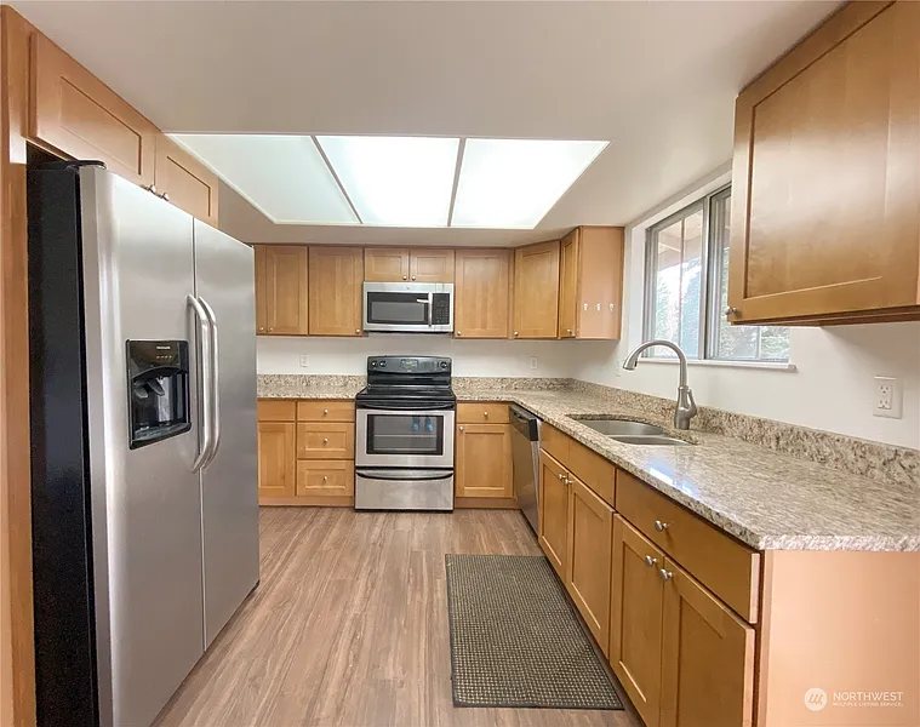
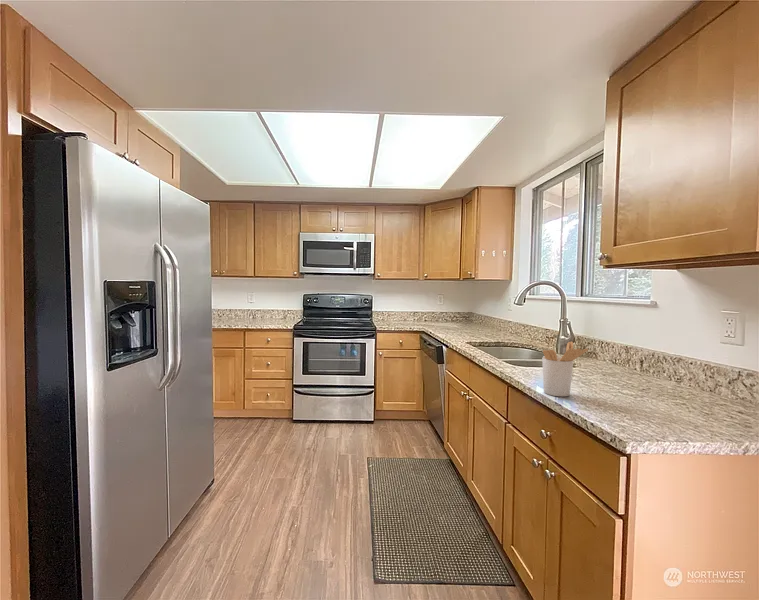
+ utensil holder (563, 369)
